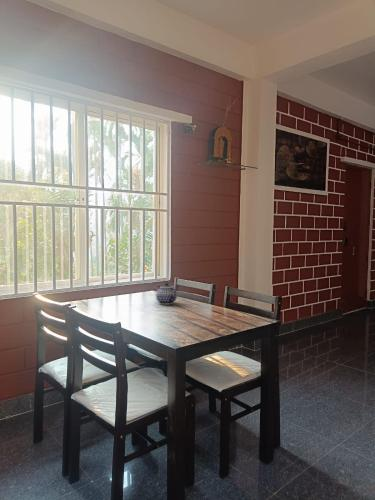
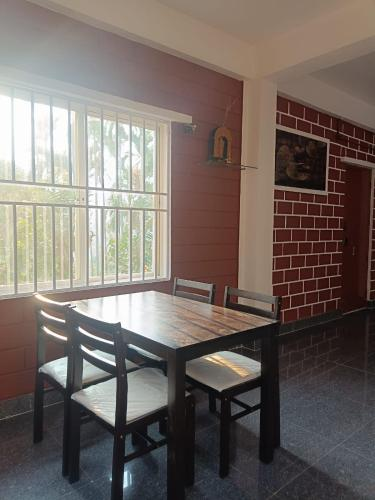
- teapot (166, 293)
